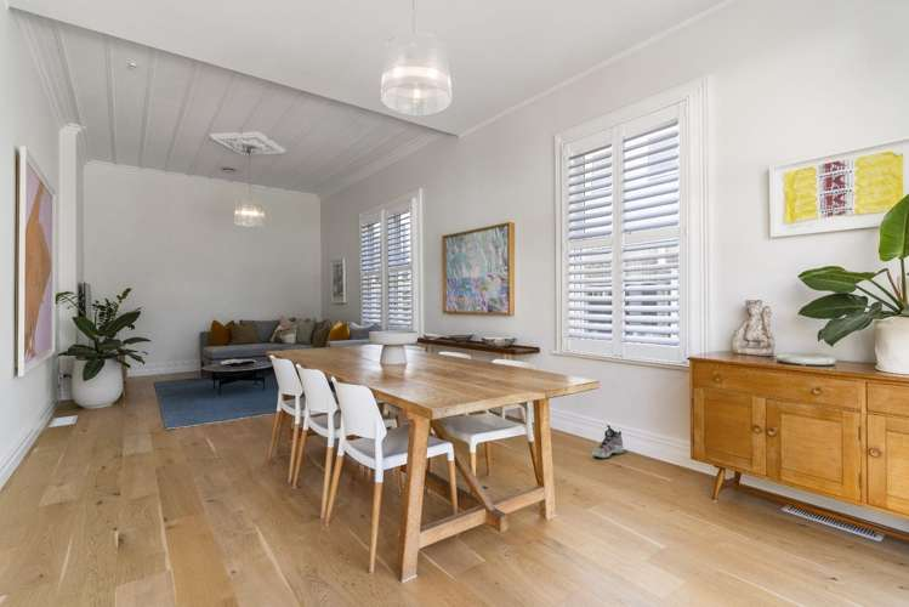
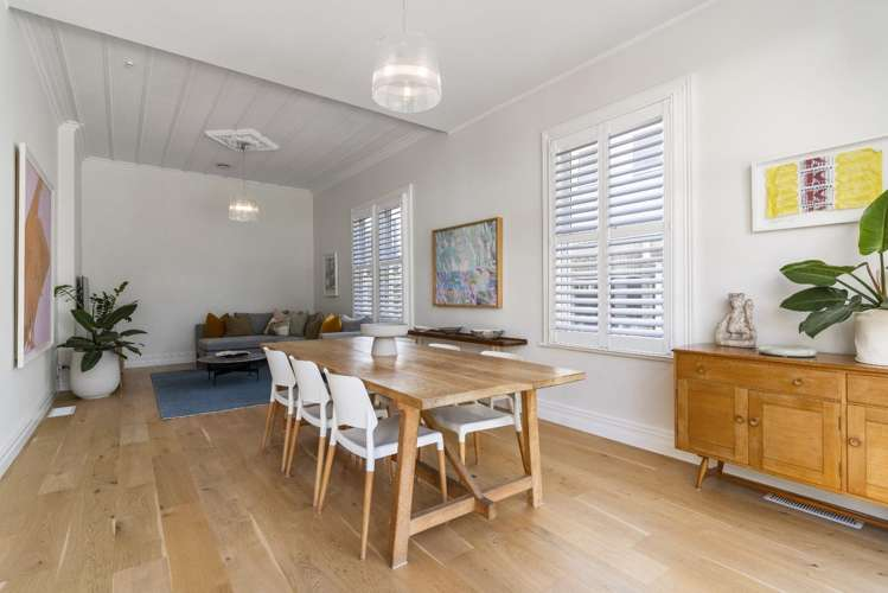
- sneaker (607, 439)
